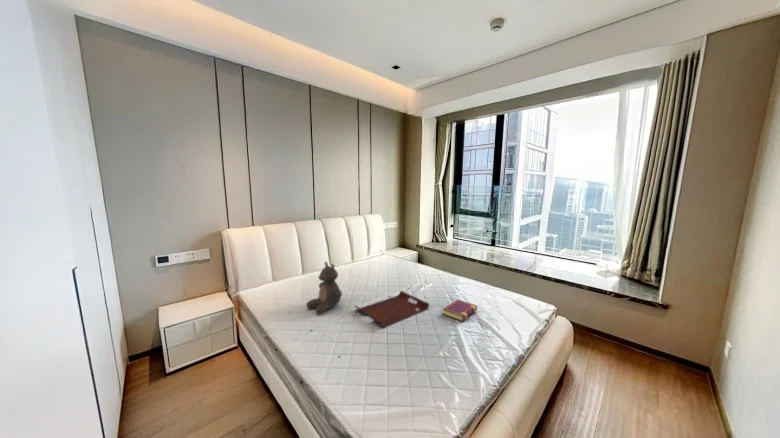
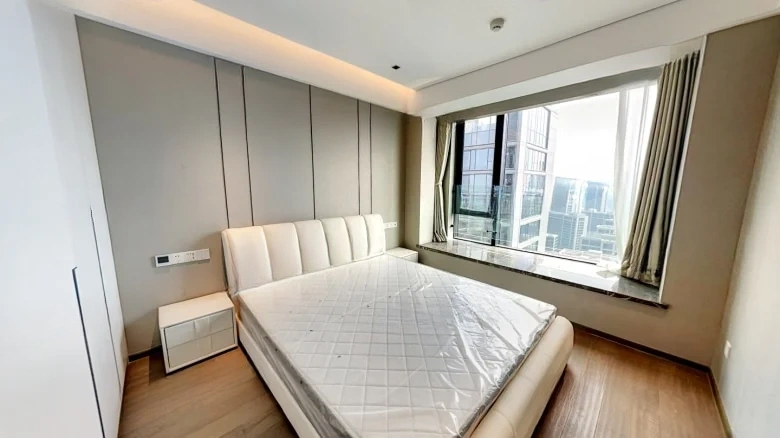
- teddy bear (324, 286)
- serving tray (392, 307)
- book (460, 309)
